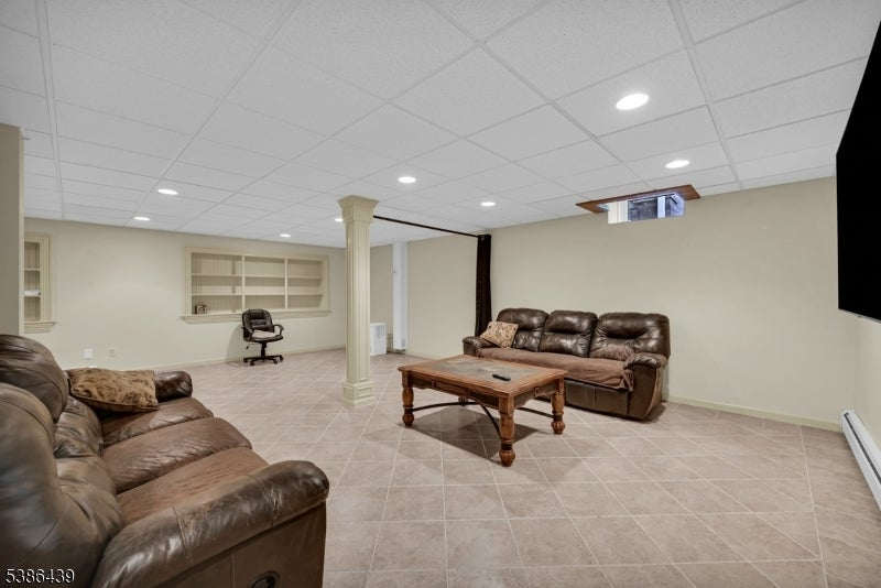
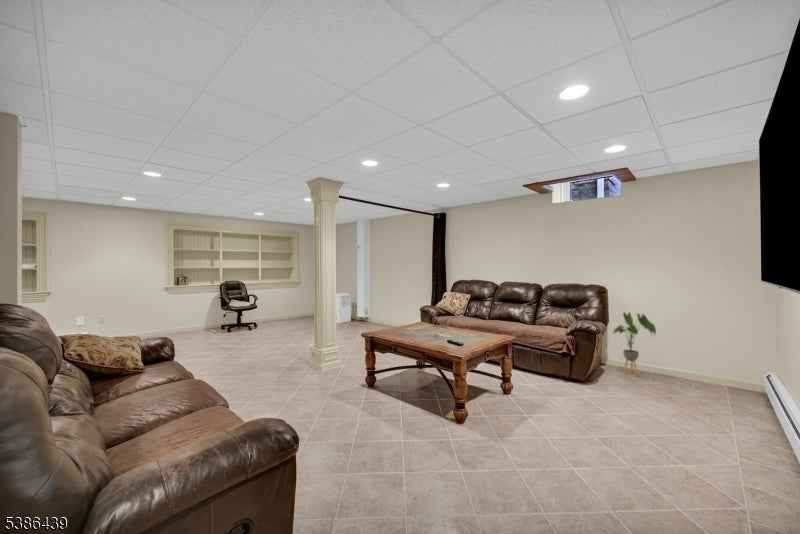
+ house plant (633, 341)
